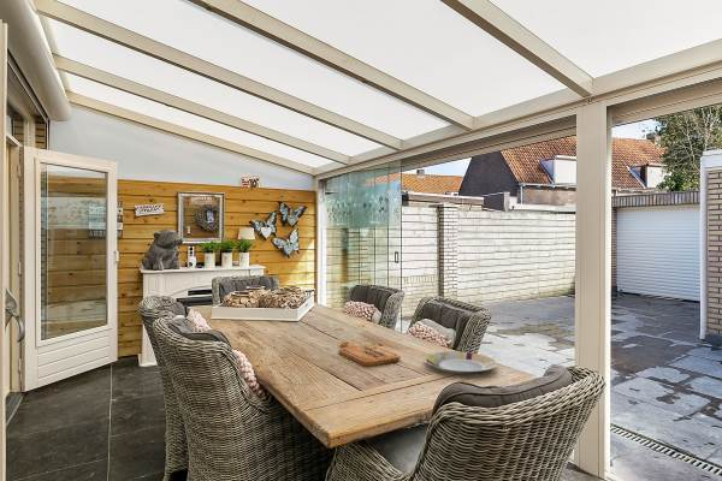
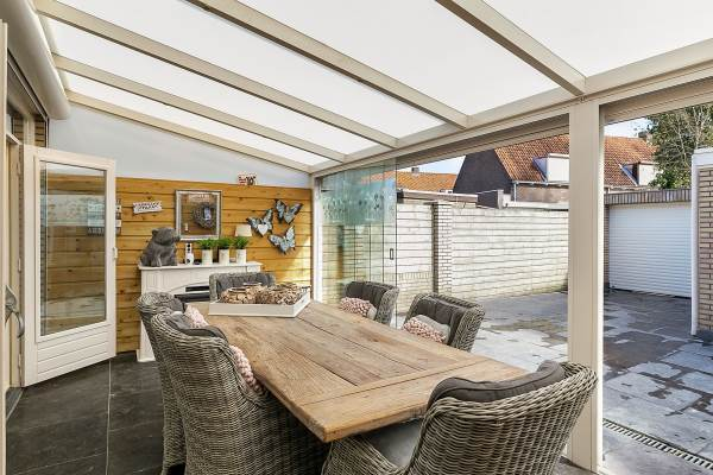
- plate (460, 363)
- cutting board (362, 351)
